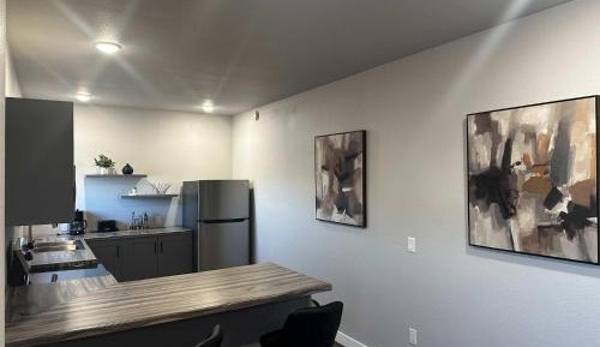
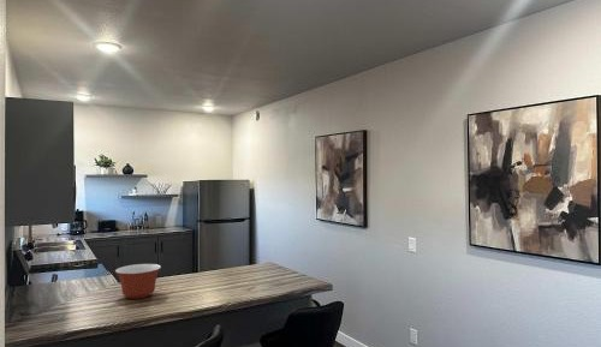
+ mixing bowl (138, 281)
